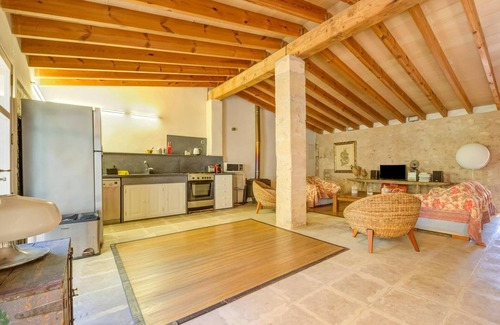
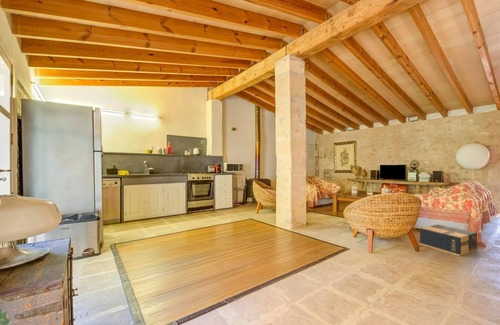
+ cardboard box (447, 238)
